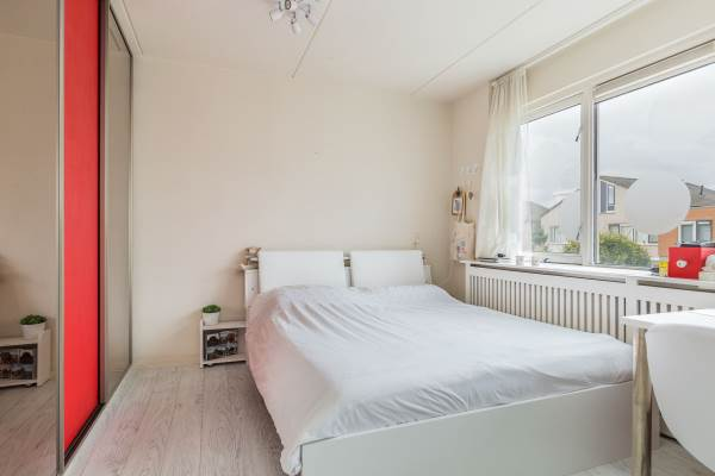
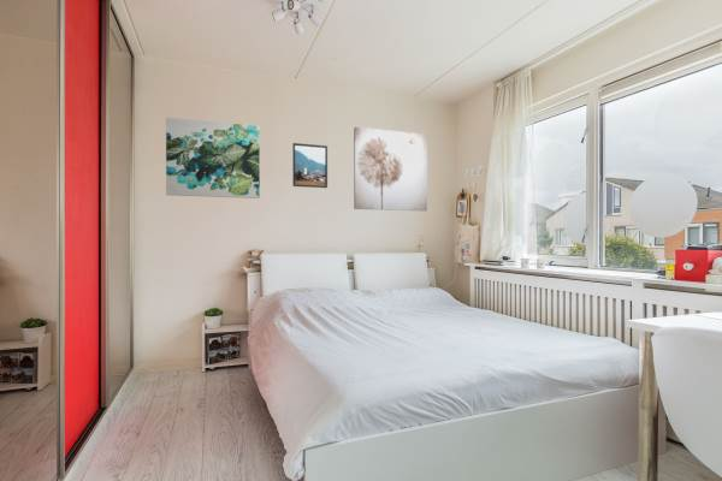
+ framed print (309, 165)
+ wall art (214, 159)
+ wall art (391, 170)
